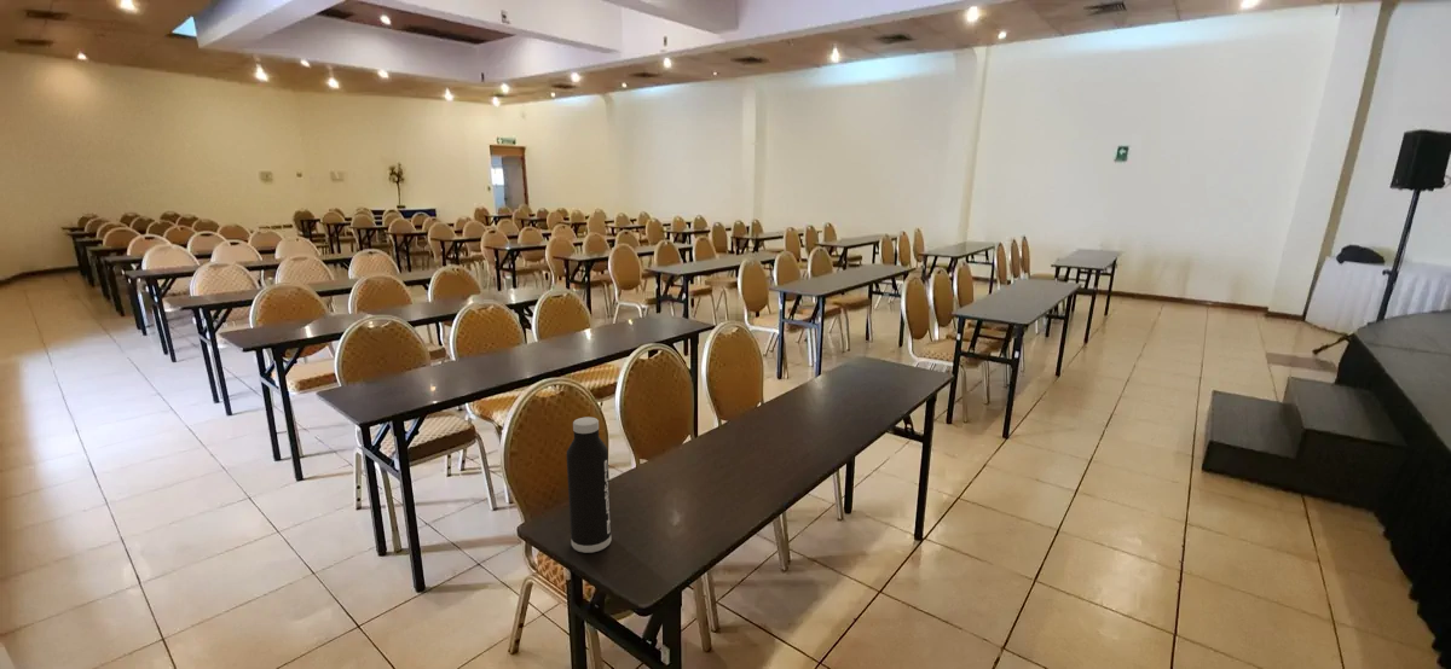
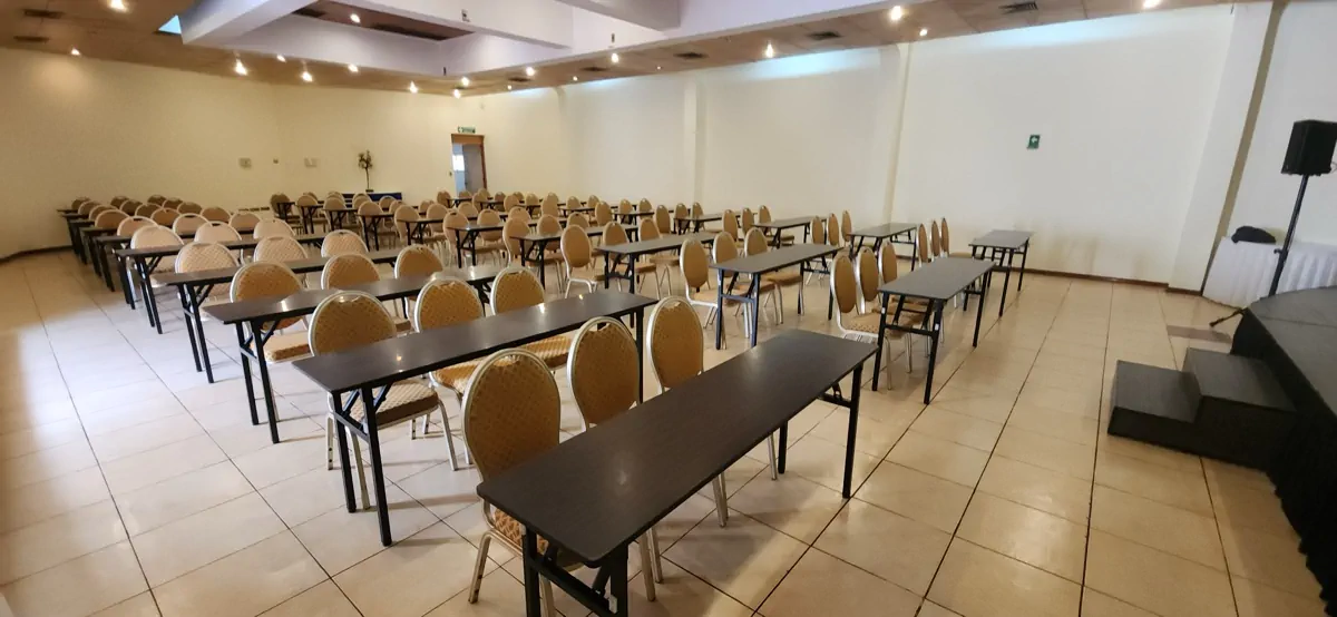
- water bottle (589, 483)
